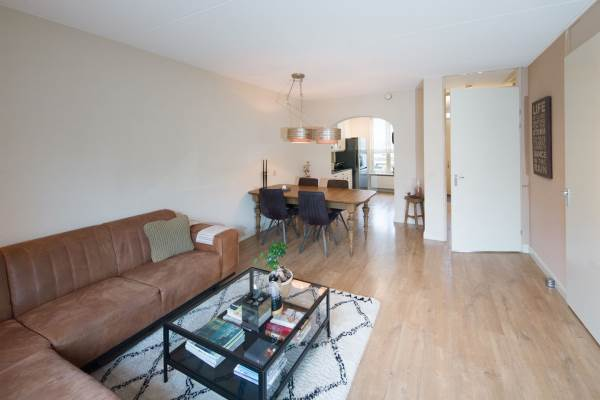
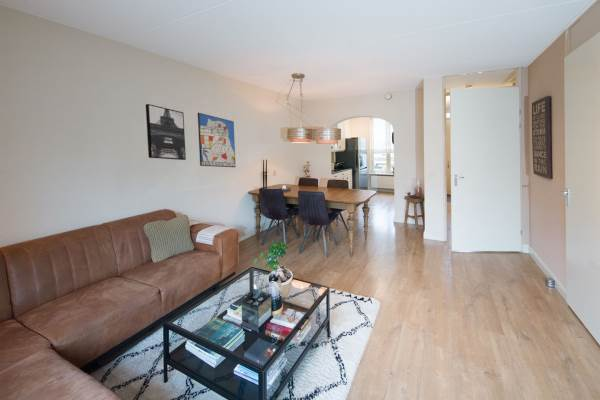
+ wall art (218, 142)
+ wall art (166, 133)
